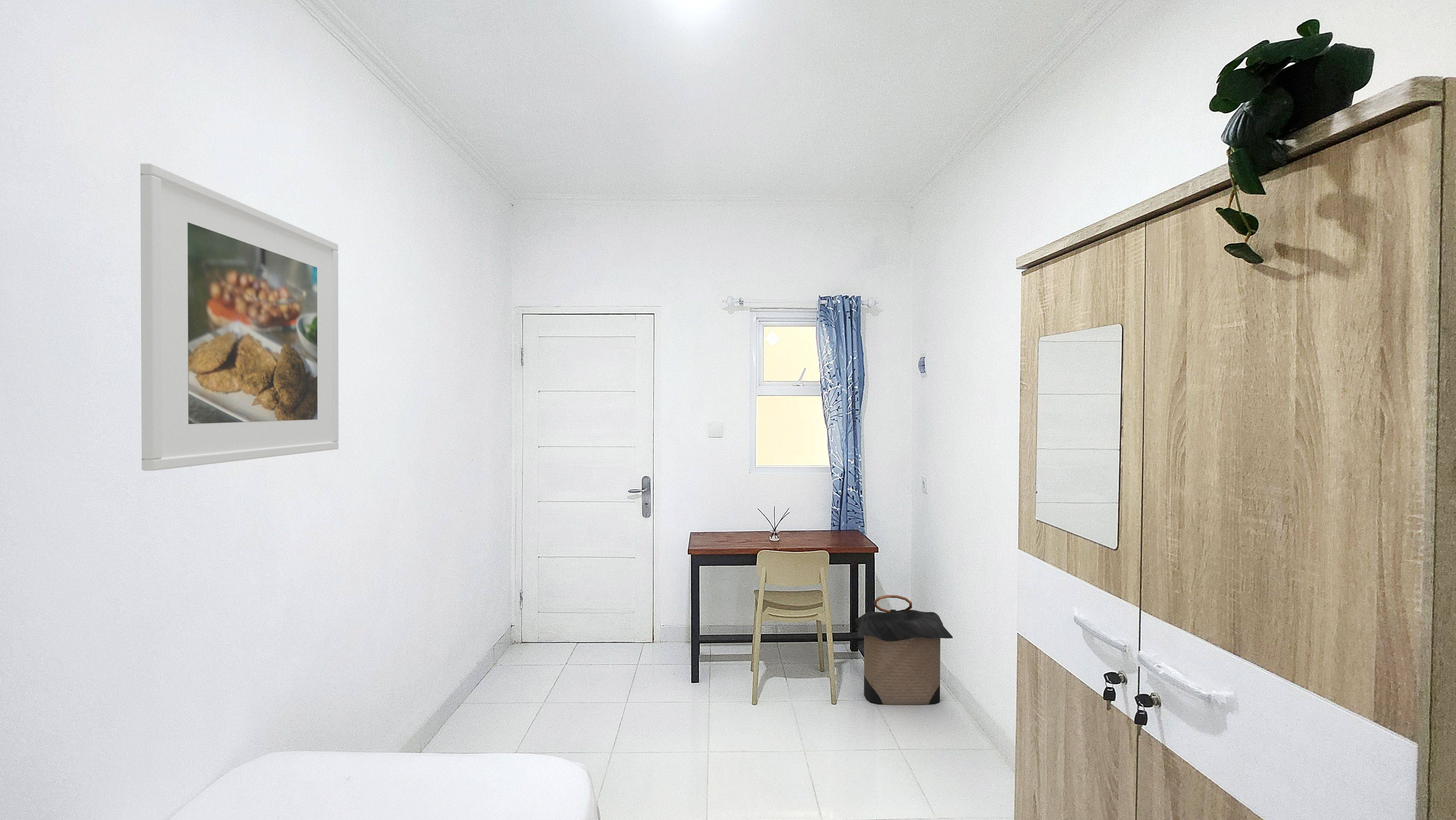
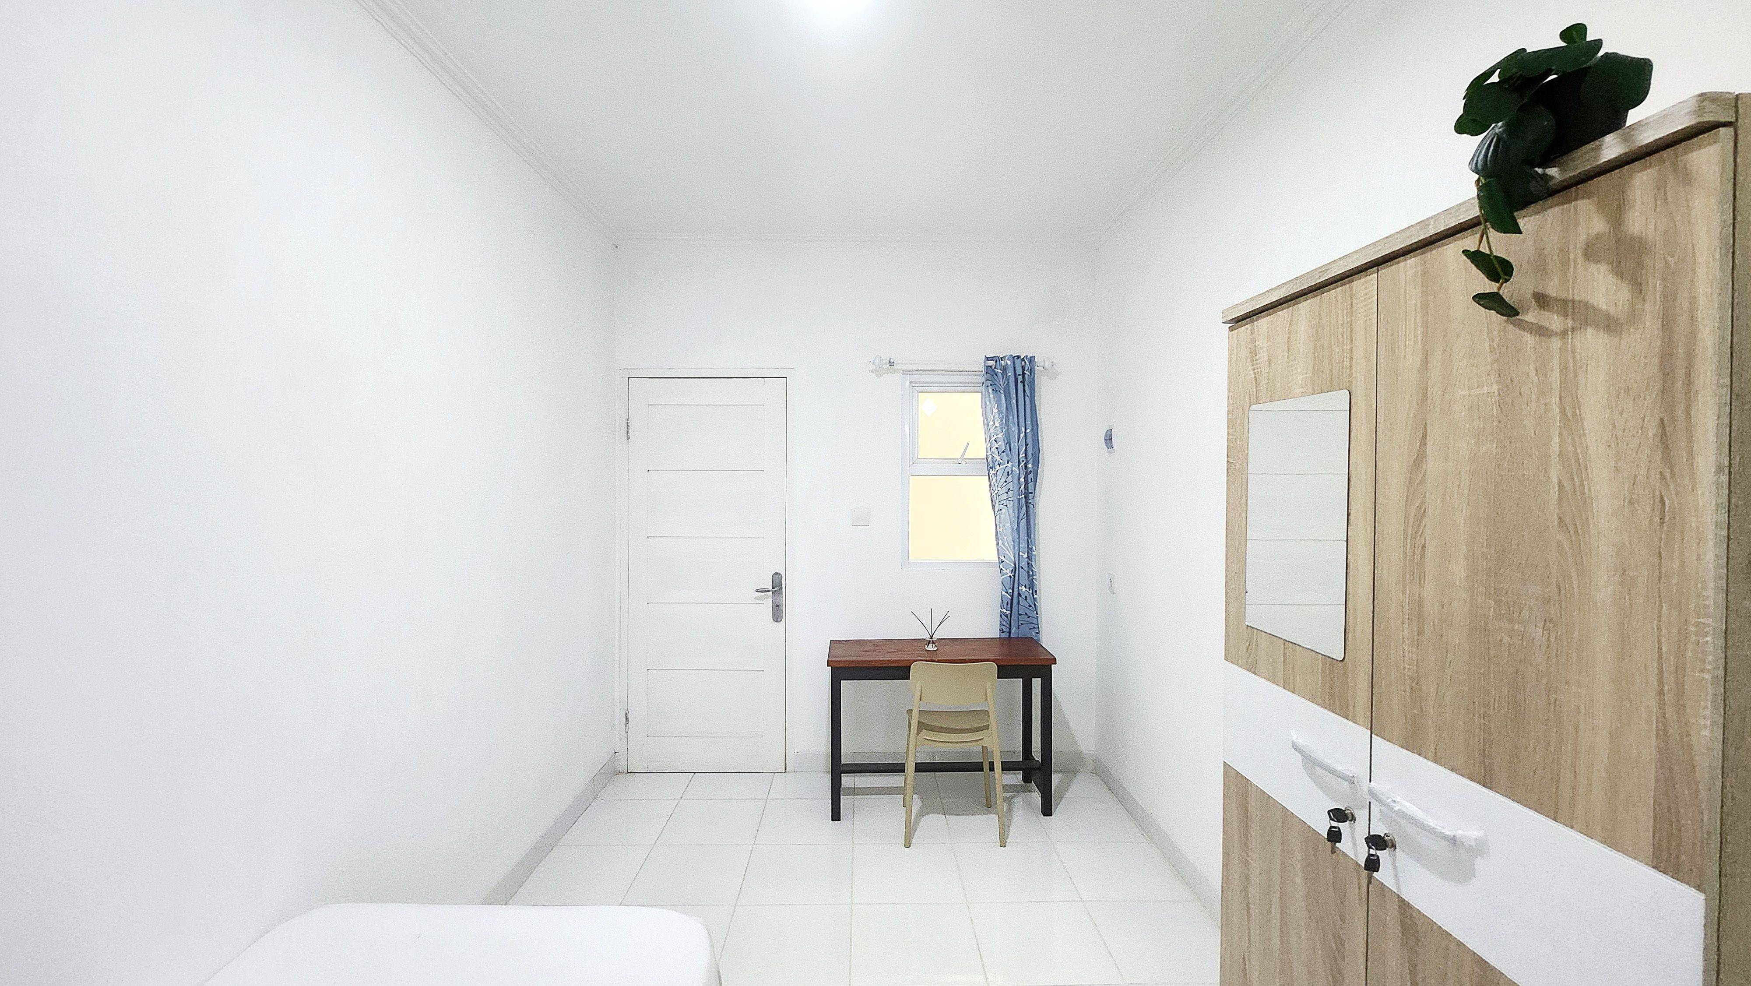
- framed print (260, 335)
- laundry hamper (903, 643)
